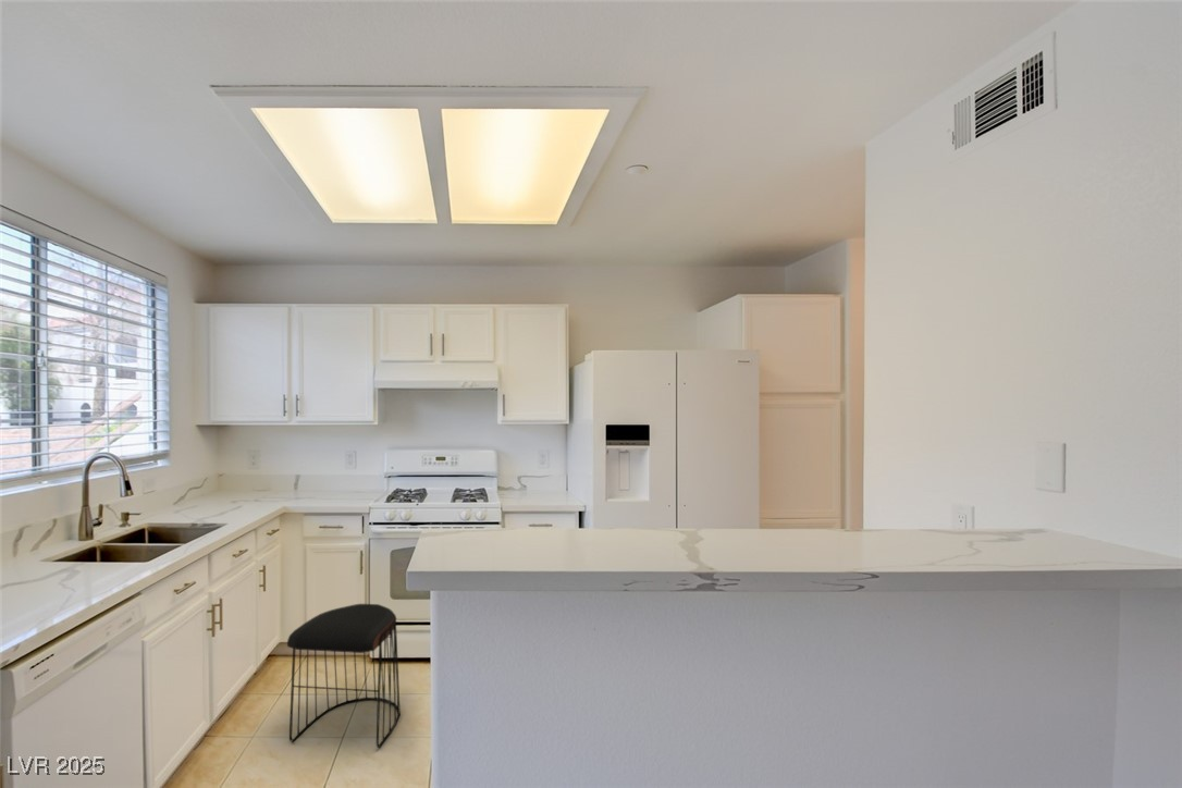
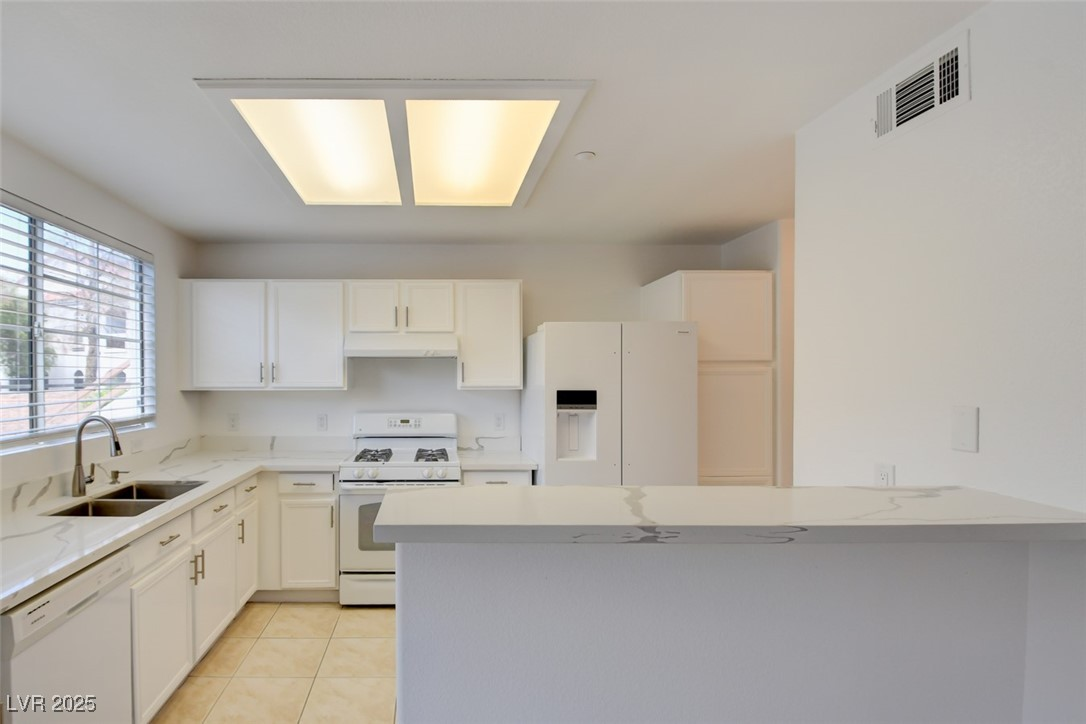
- stool (355, 669)
